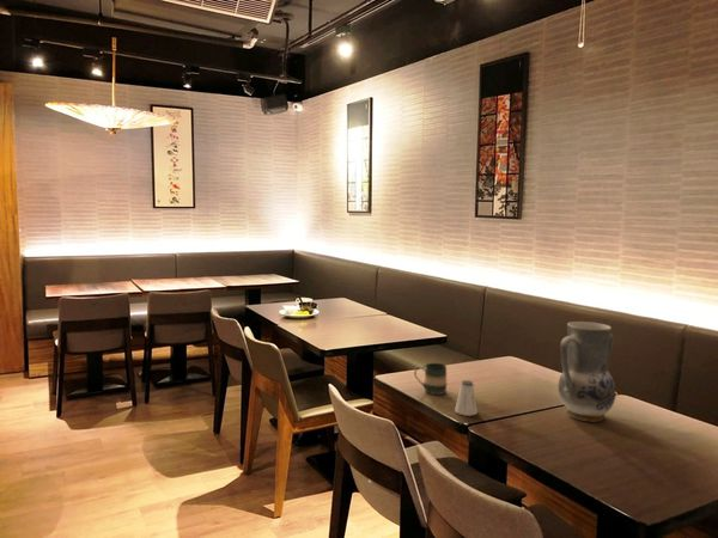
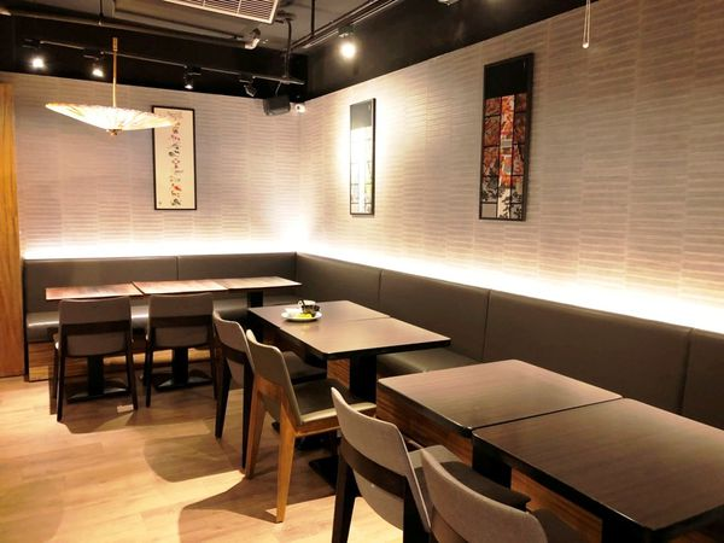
- mug (430, 378)
- vase (586, 371)
- saltshaker (467, 396)
